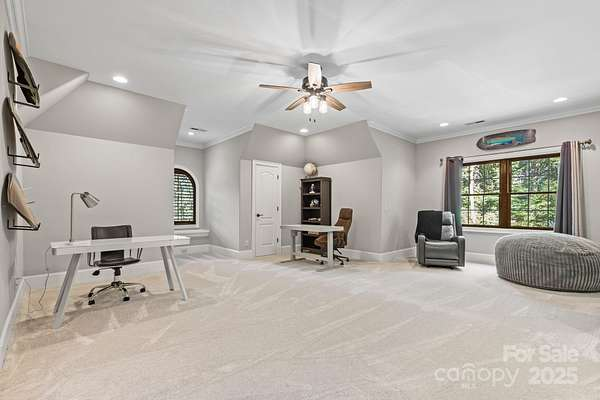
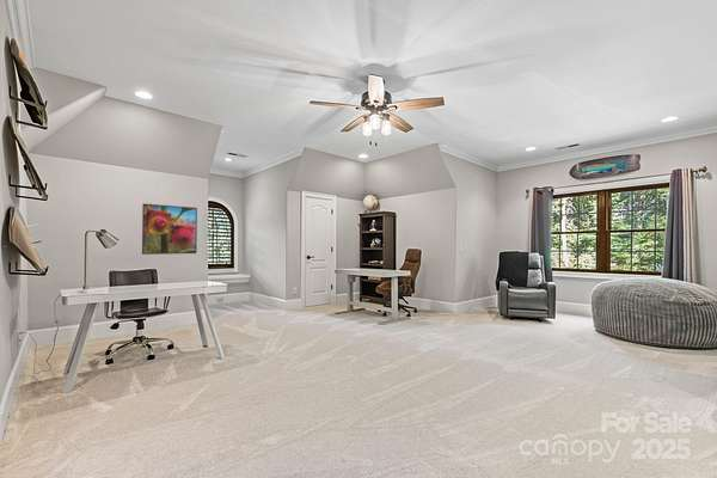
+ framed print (171, 229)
